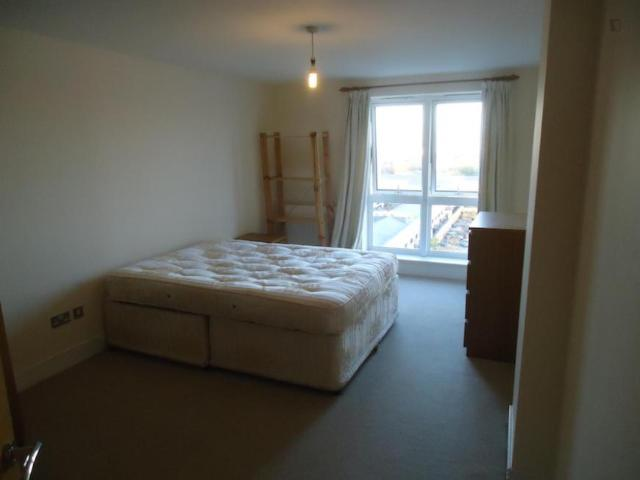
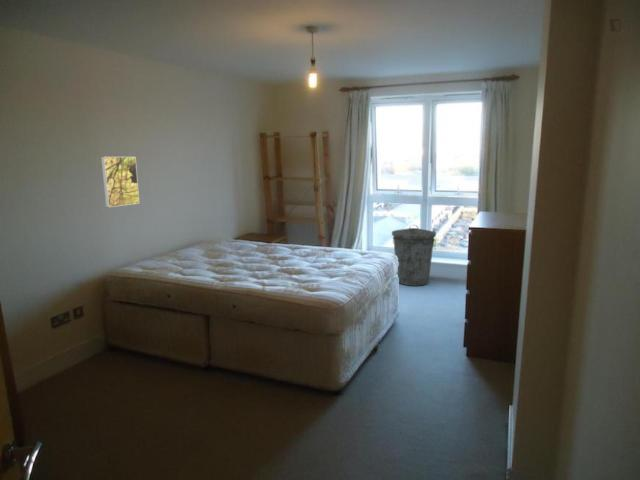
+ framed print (121, 181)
+ trash can (413, 253)
